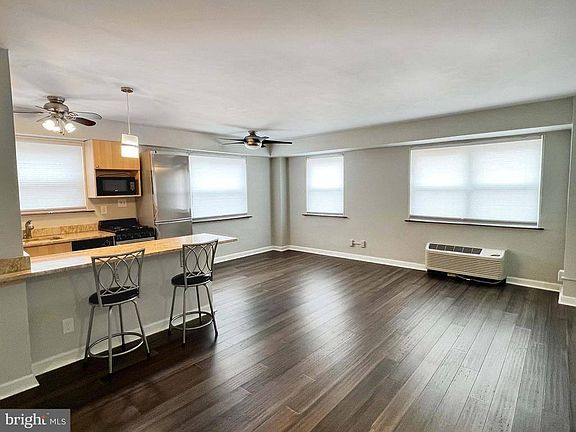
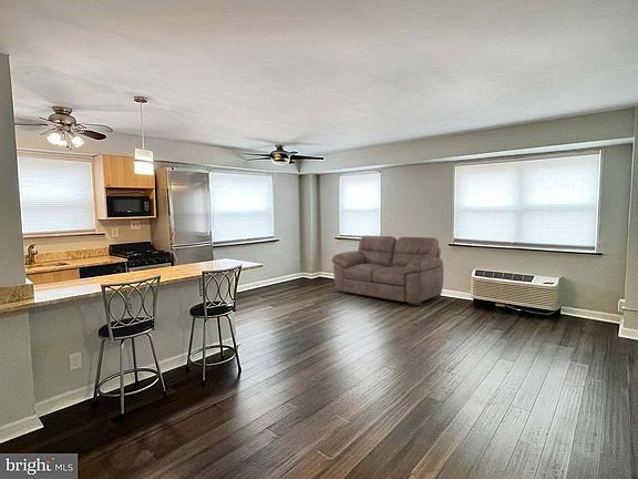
+ sofa (387, 265)
